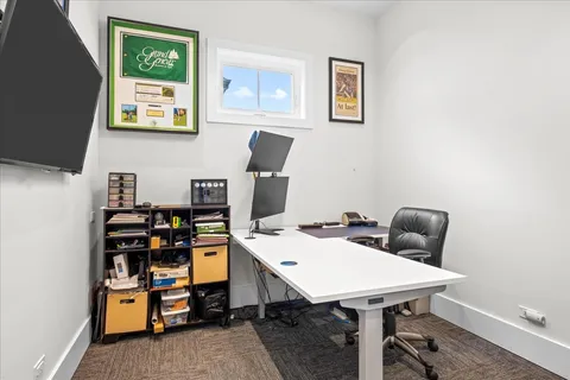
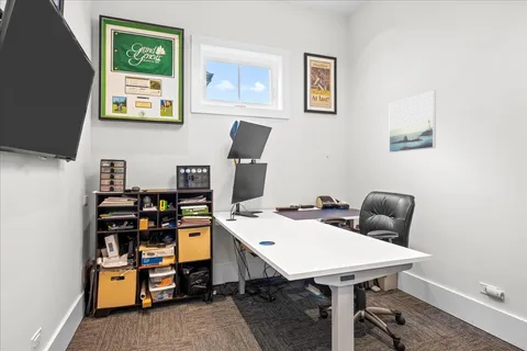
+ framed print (410, 124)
